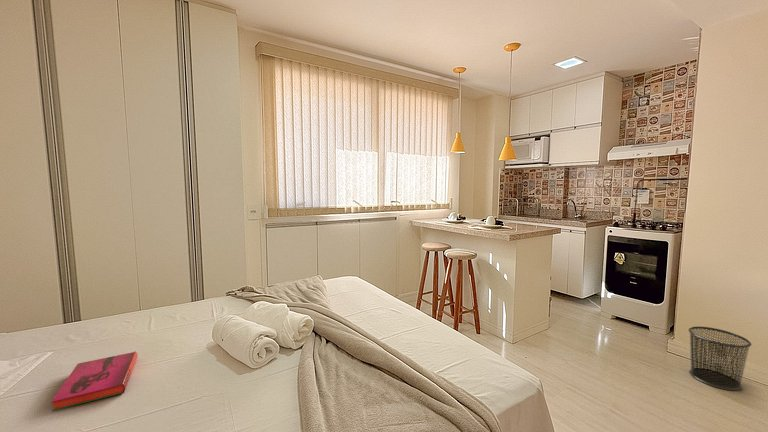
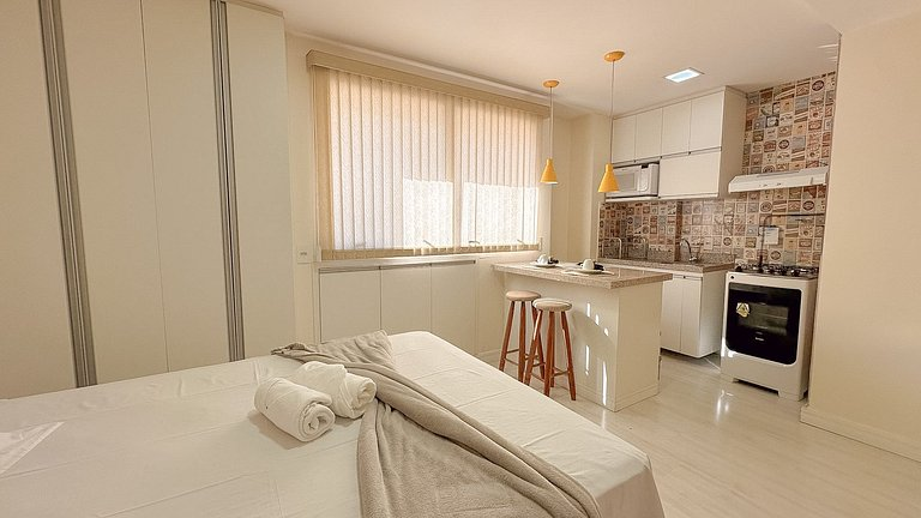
- hardback book (100, 377)
- trash can (716, 357)
